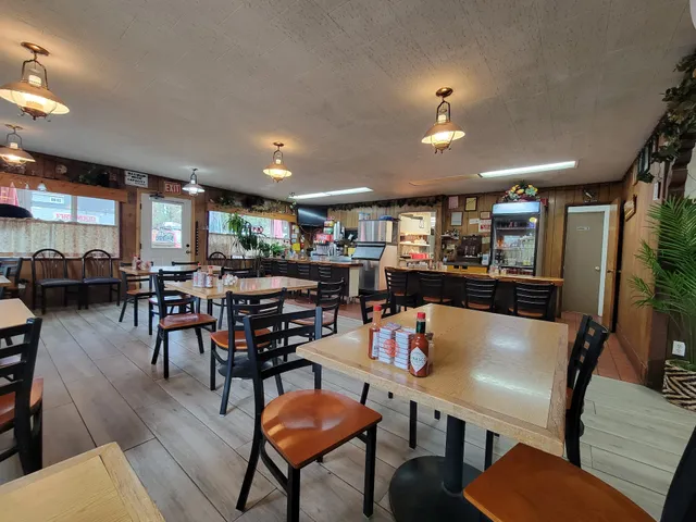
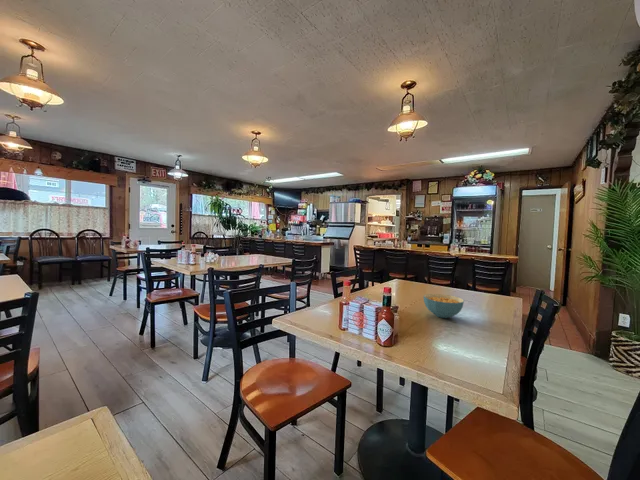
+ cereal bowl (442, 307)
